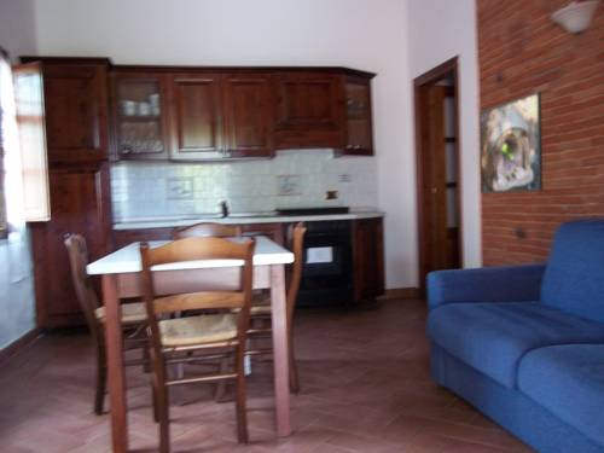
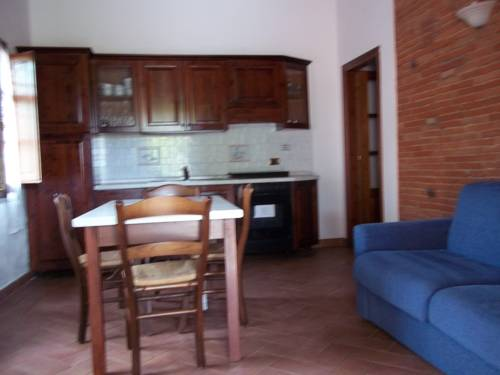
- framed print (507, 147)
